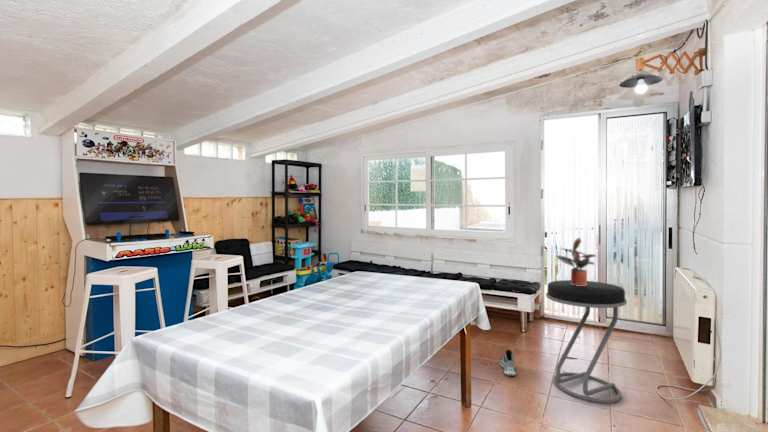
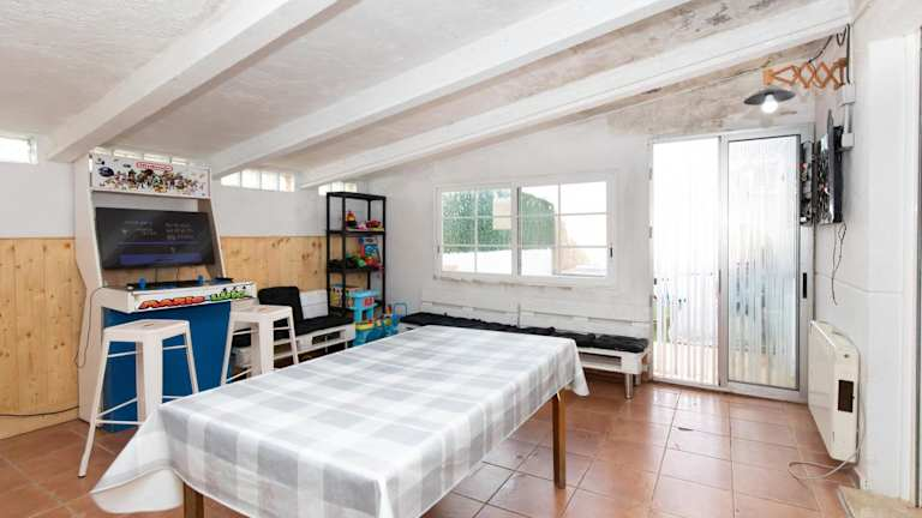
- potted plant (574, 261)
- sneaker (508, 358)
- stool (578, 334)
